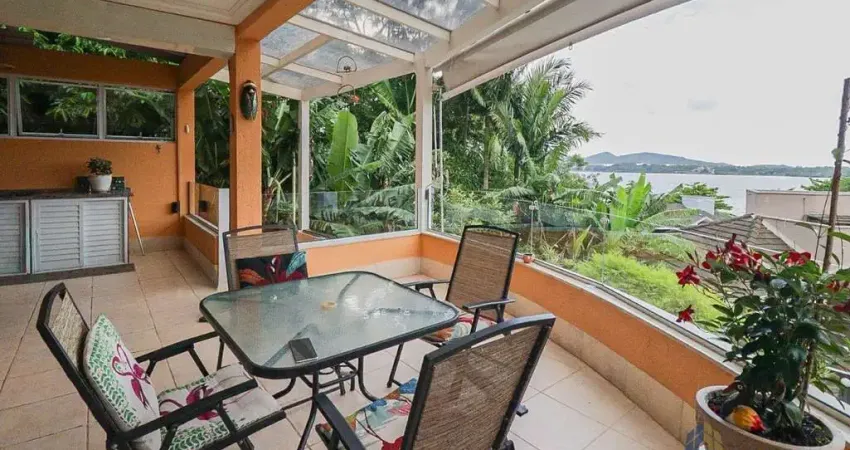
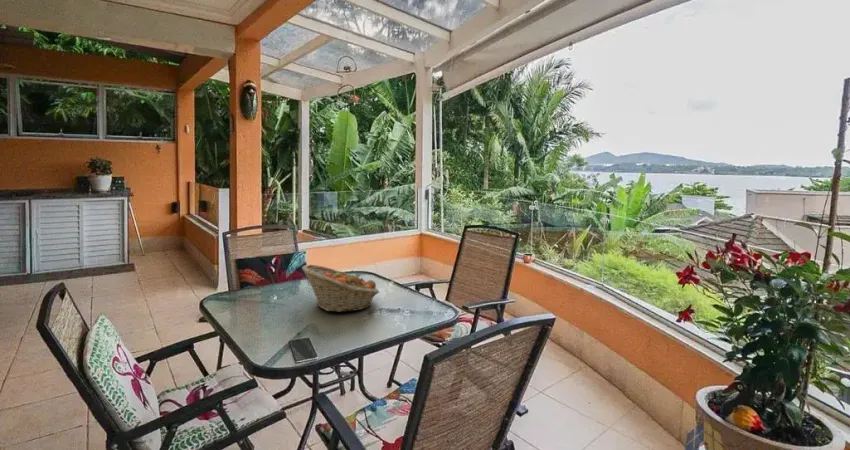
+ fruit basket (340, 285)
